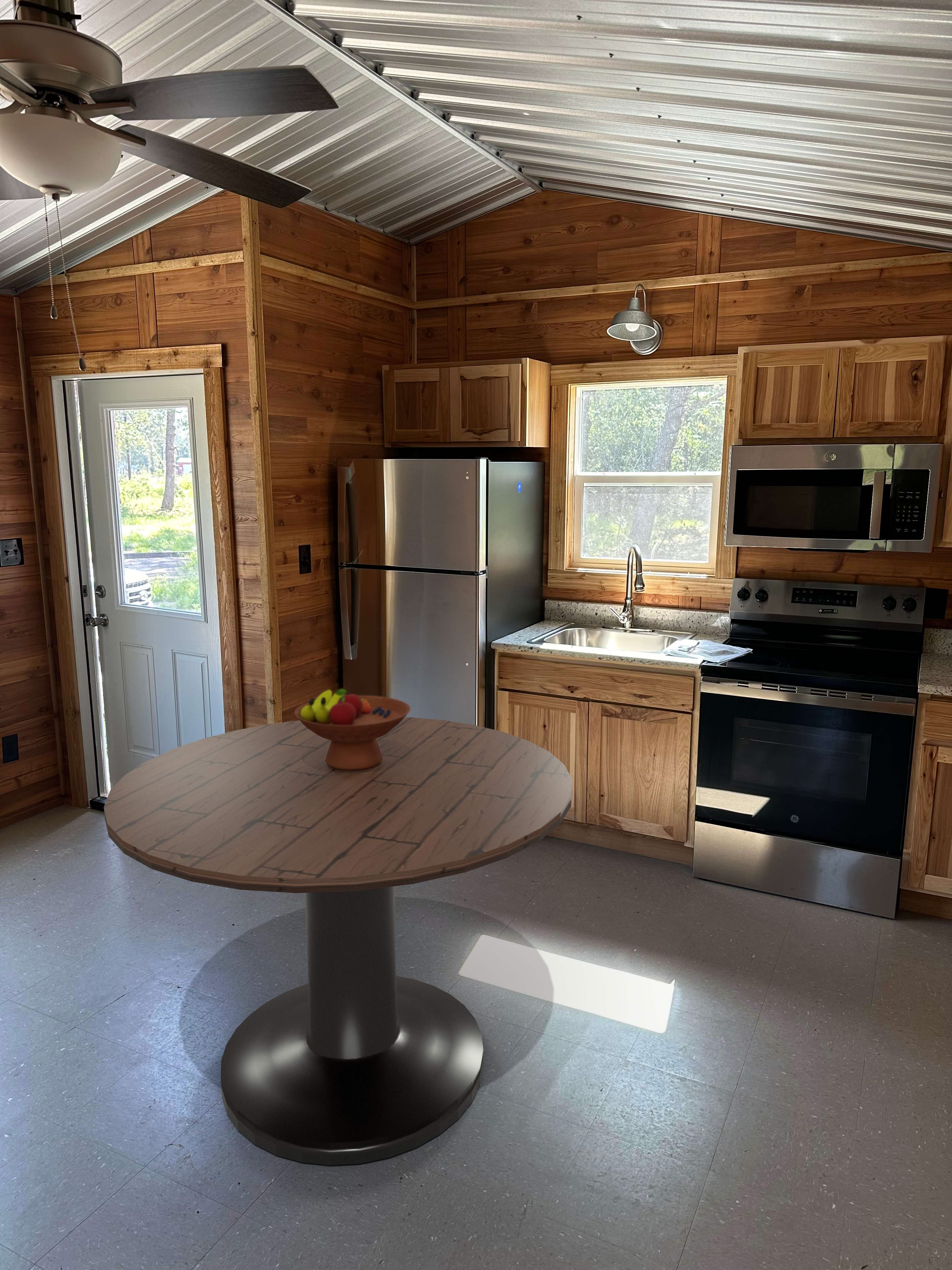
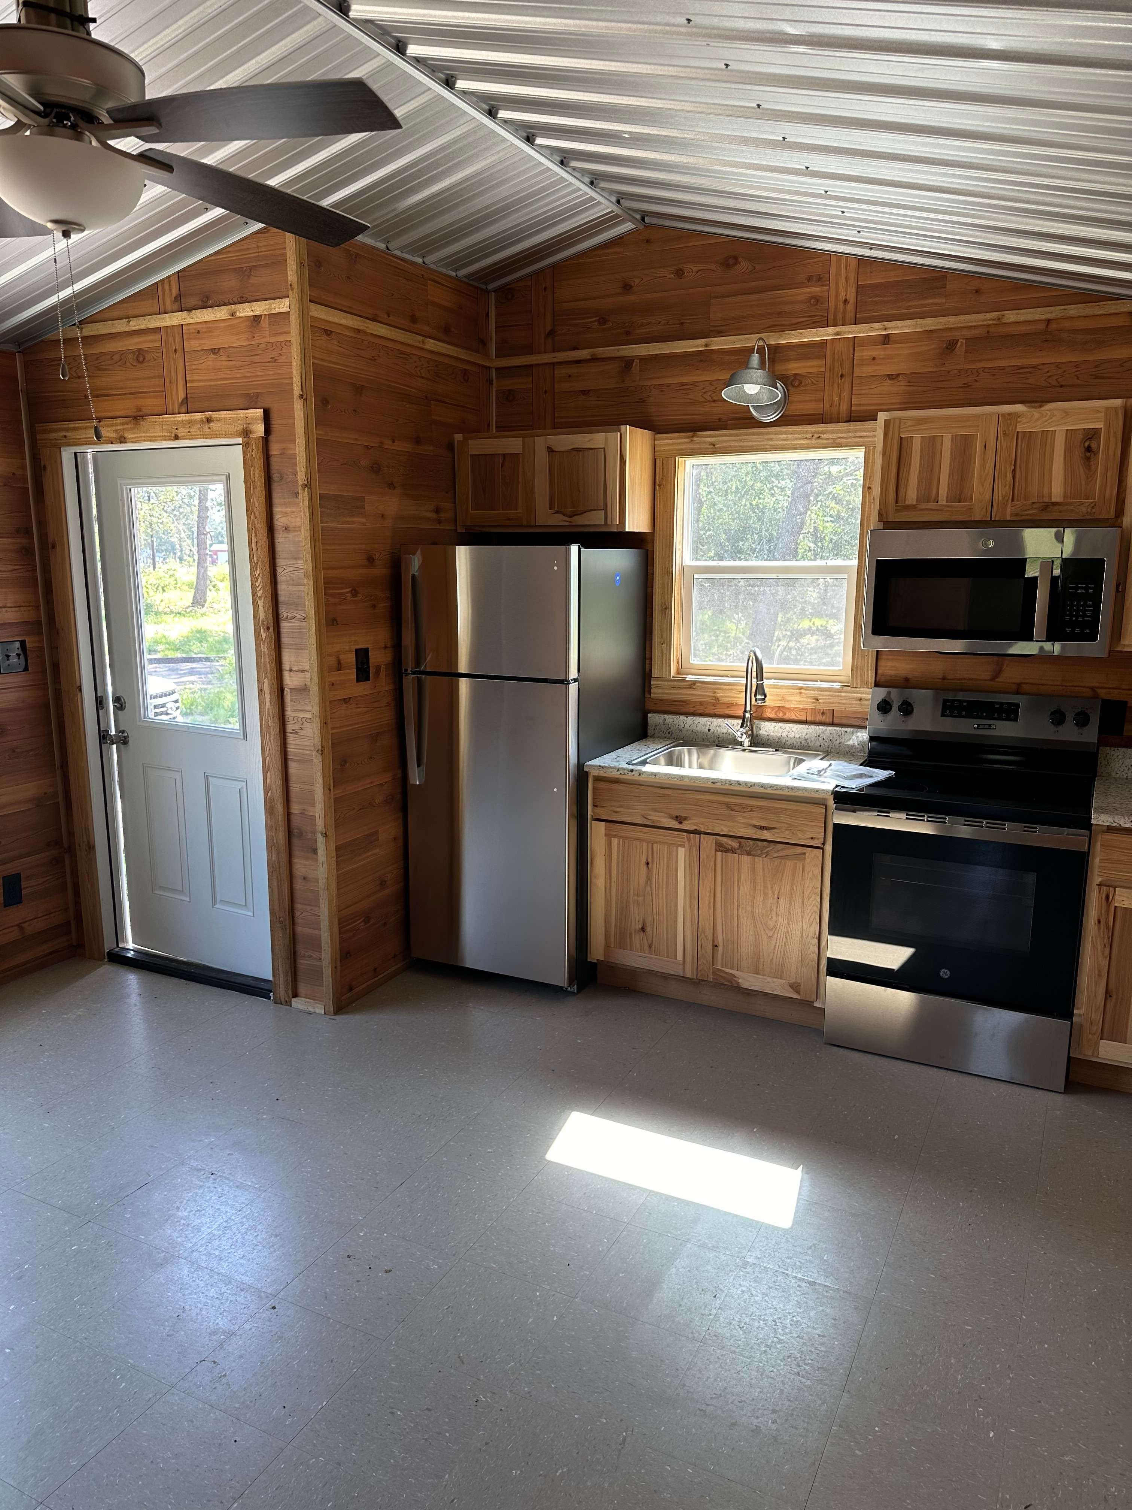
- fruit bowl (353, 725)
- dining table (351, 926)
